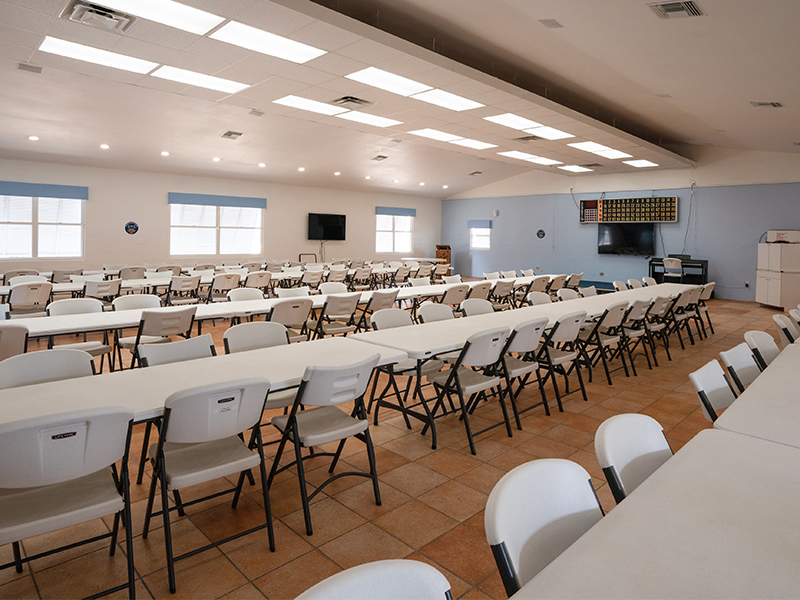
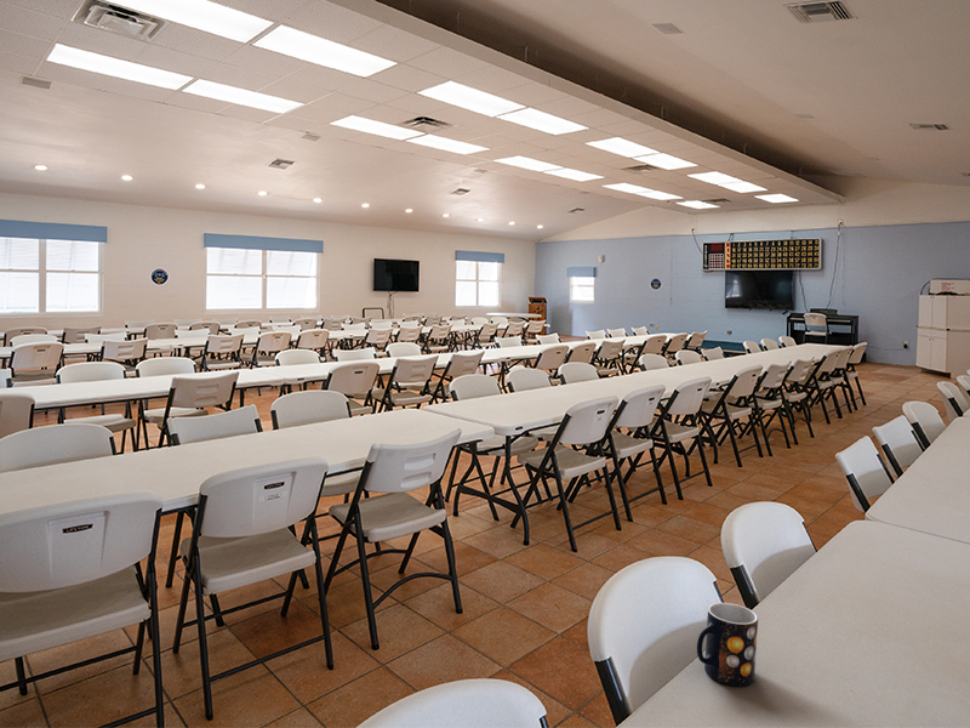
+ mug (726, 645)
